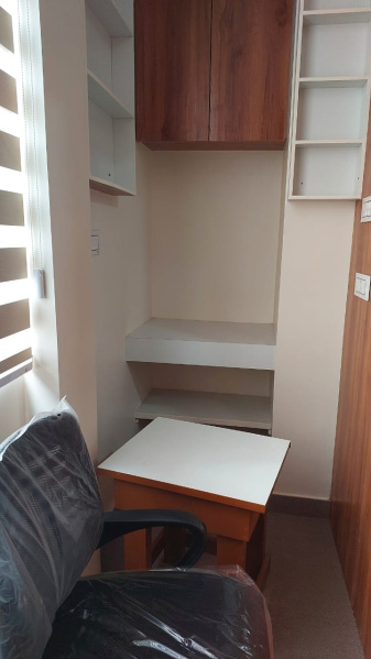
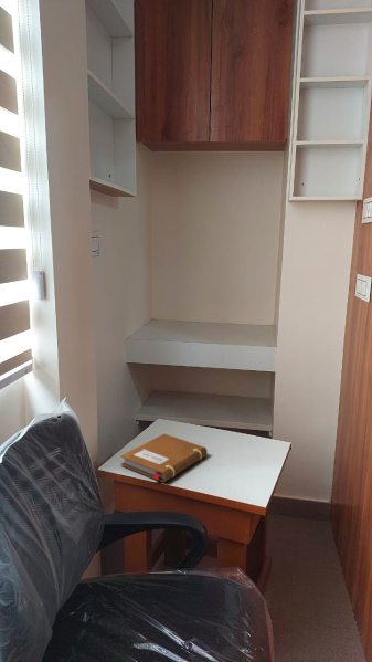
+ notebook (163, 456)
